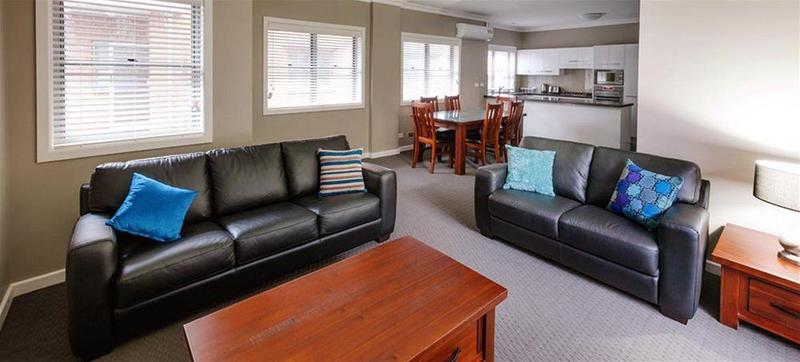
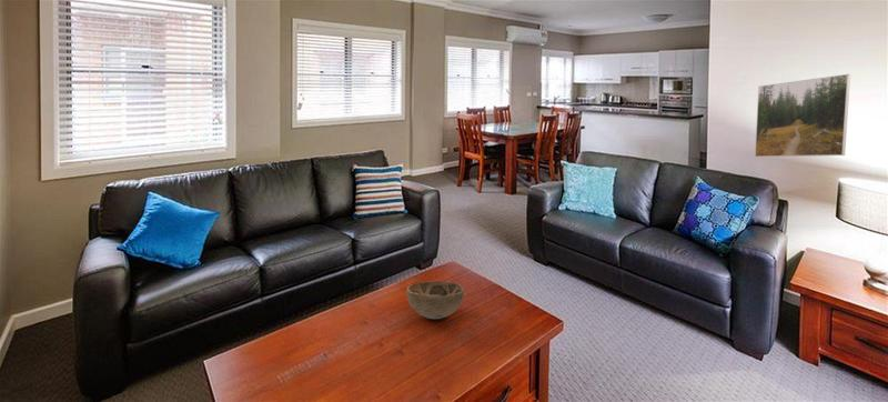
+ decorative bowl (434, 301)
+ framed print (798, 118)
